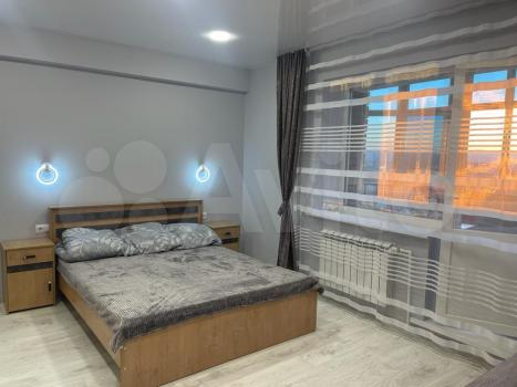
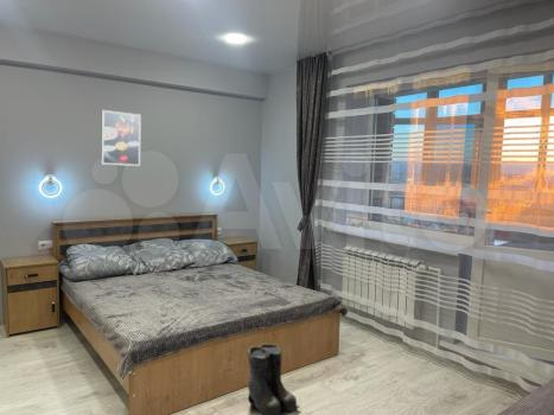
+ boots (270, 378)
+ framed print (121, 139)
